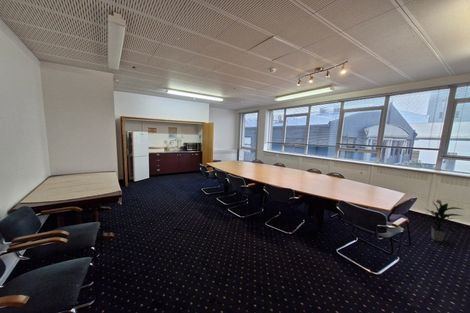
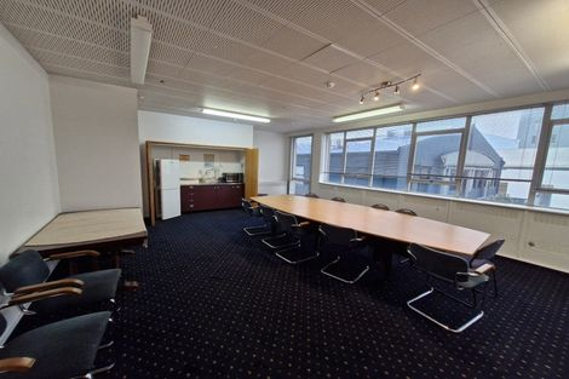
- indoor plant (440, 220)
